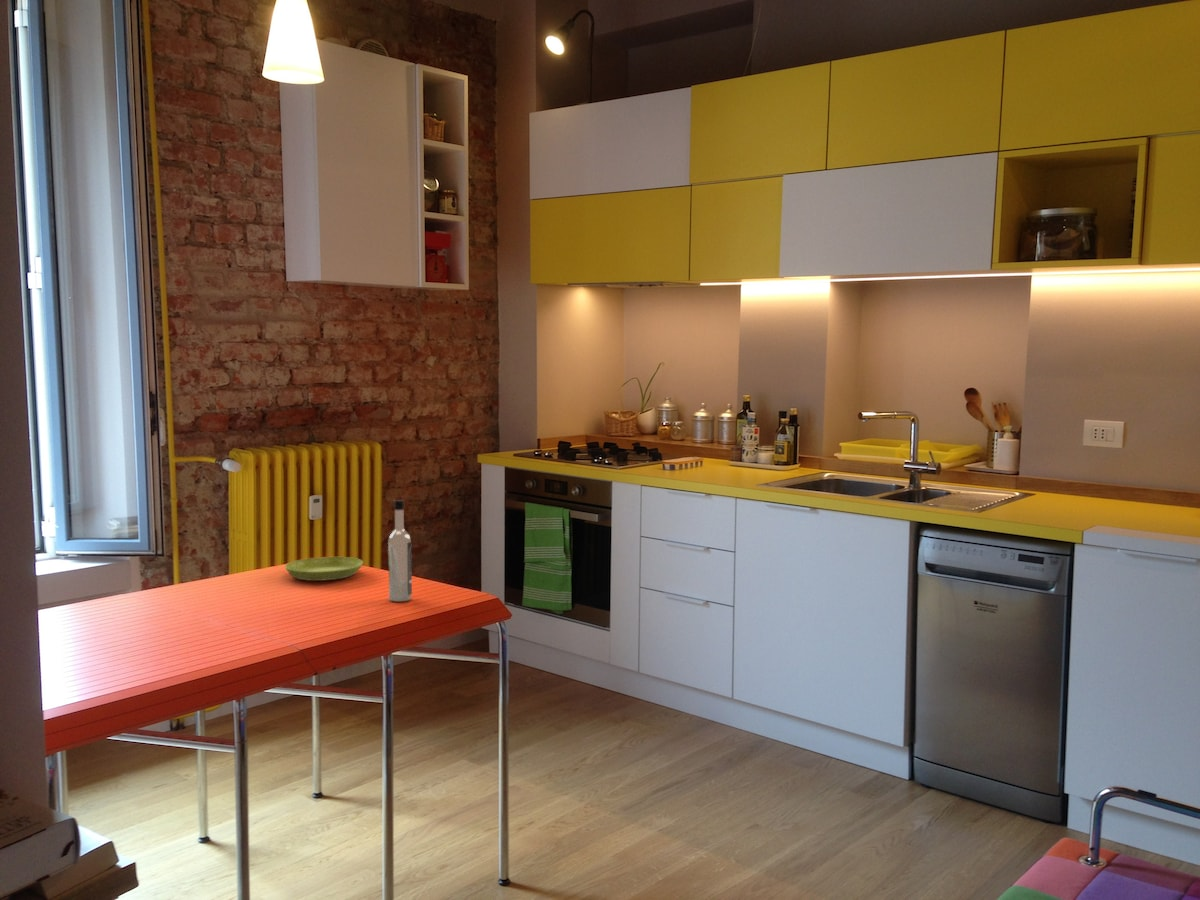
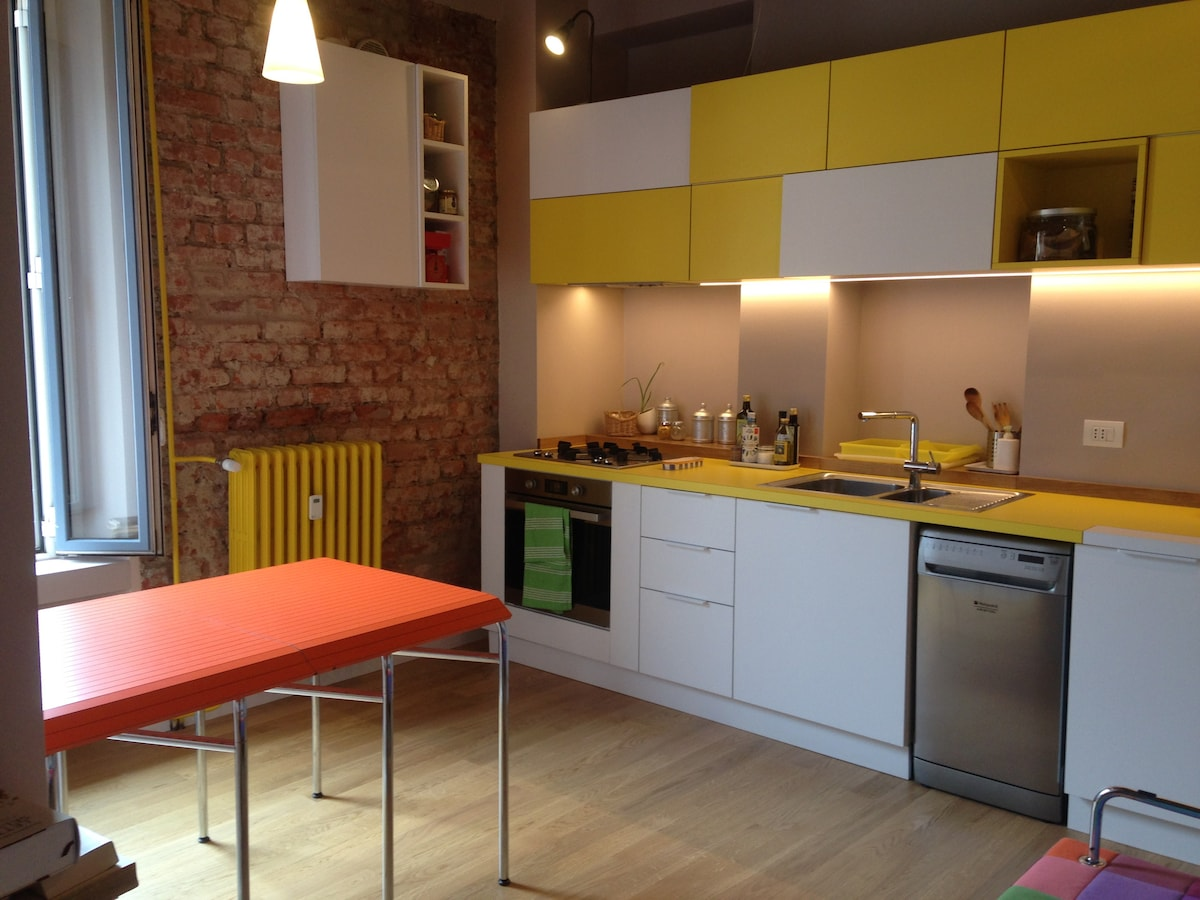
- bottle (399, 549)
- saucer (324, 569)
